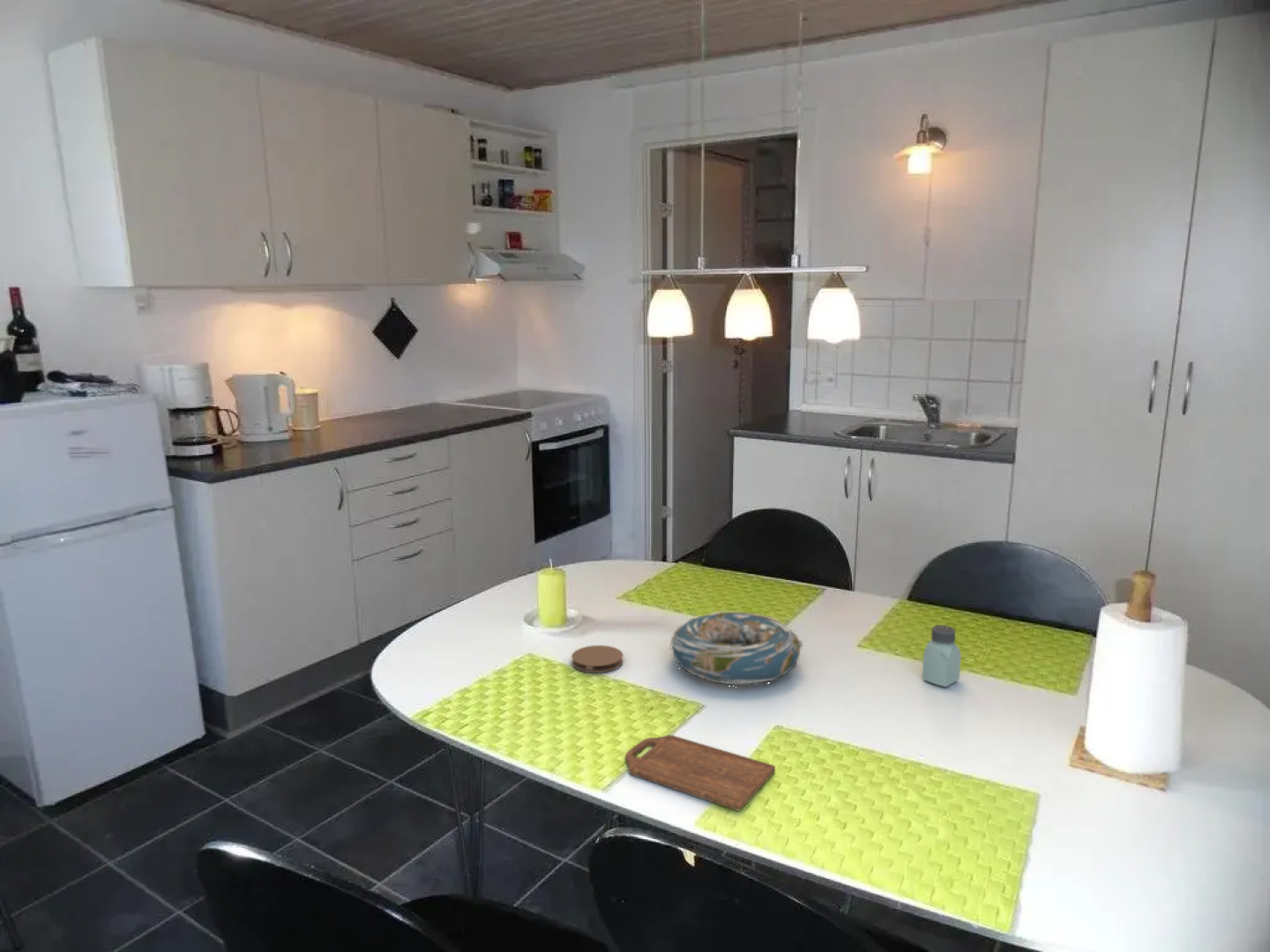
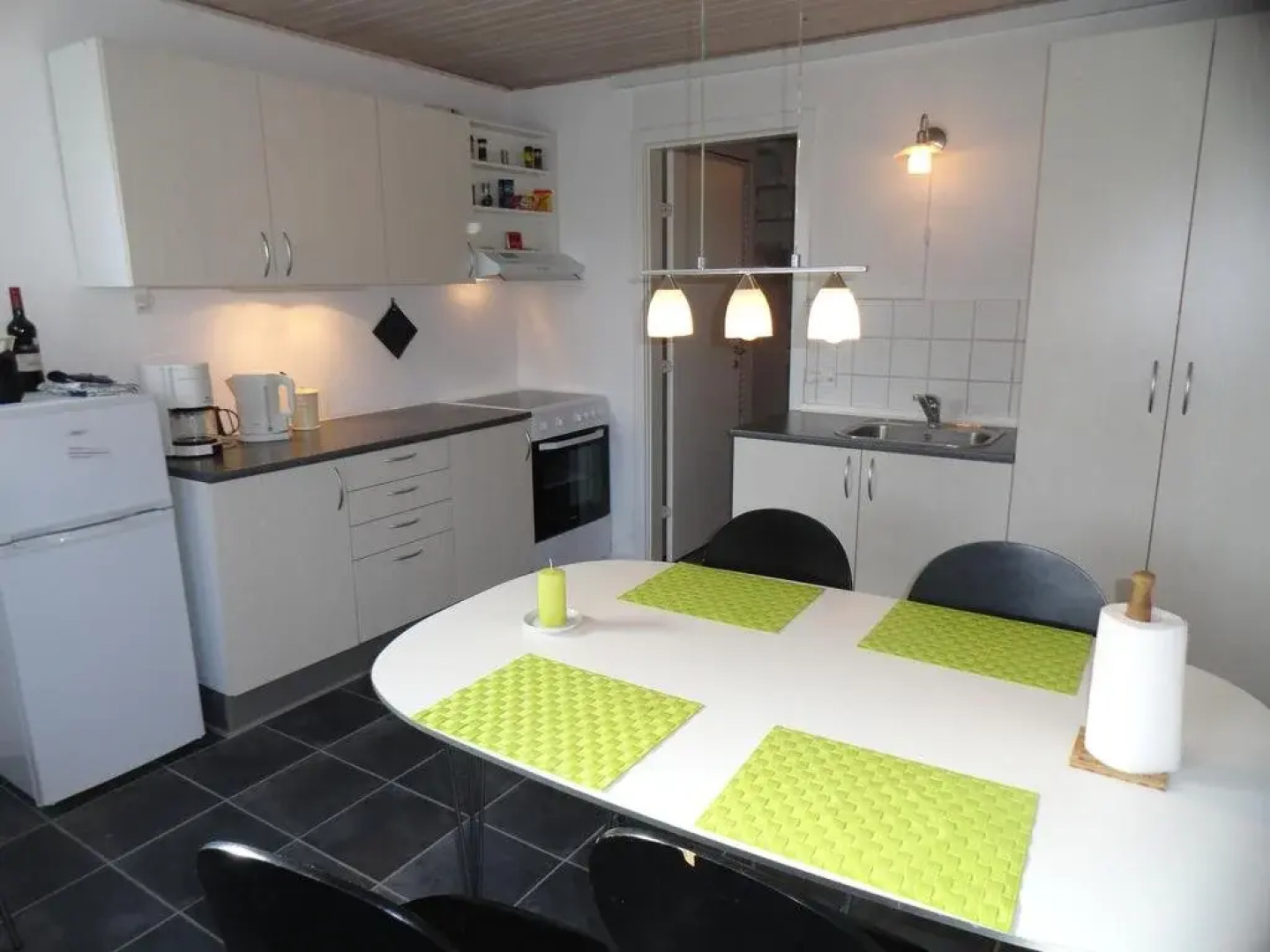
- decorative bowl (735, 646)
- coaster (597, 658)
- saltshaker (942, 654)
- cutting board (693, 767)
